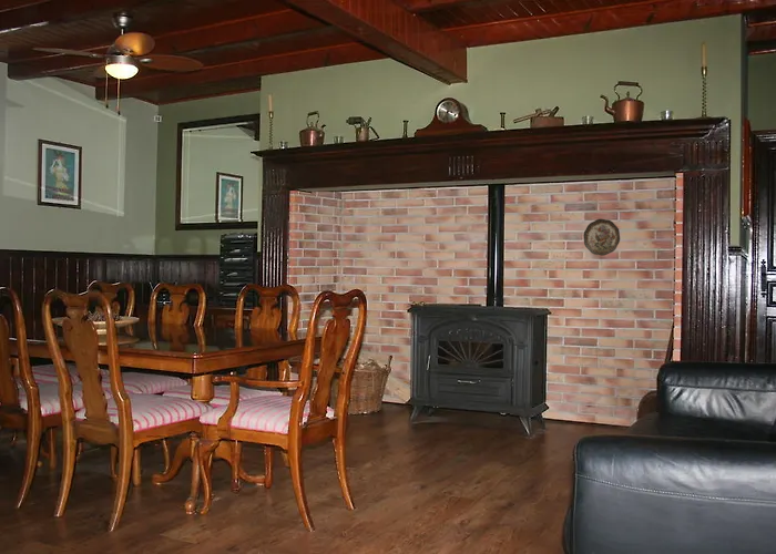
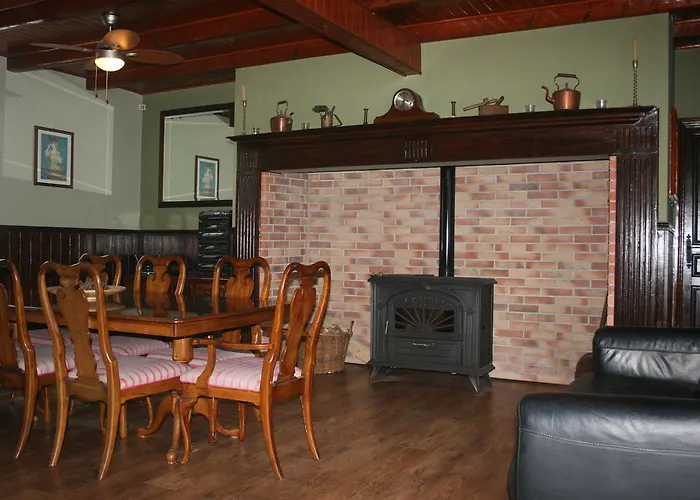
- decorative plate (601, 237)
